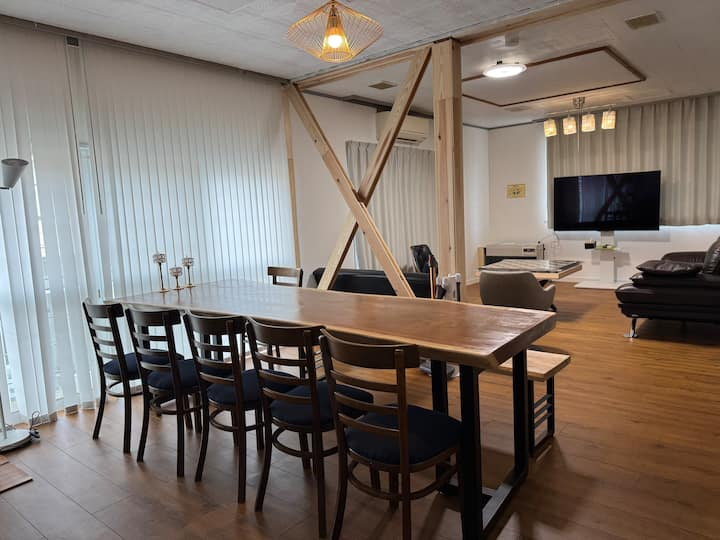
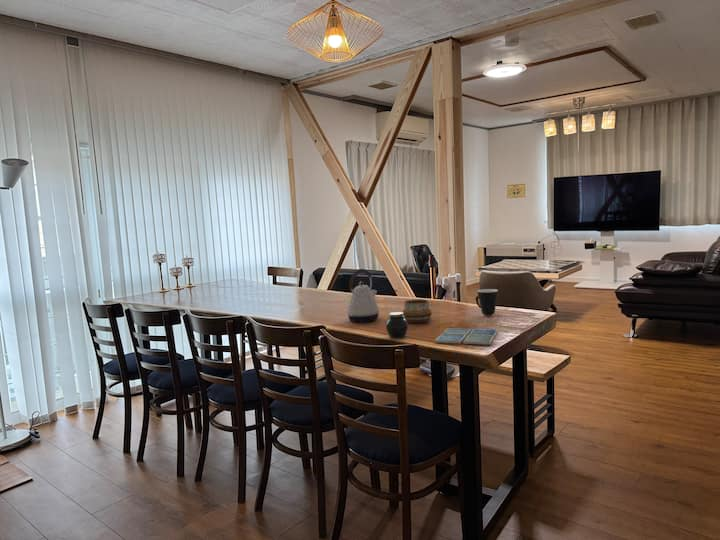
+ jar (396, 324)
+ drink coaster (467, 335)
+ kettle (363, 294)
+ mug (486, 302)
+ decorative bowl (417, 311)
